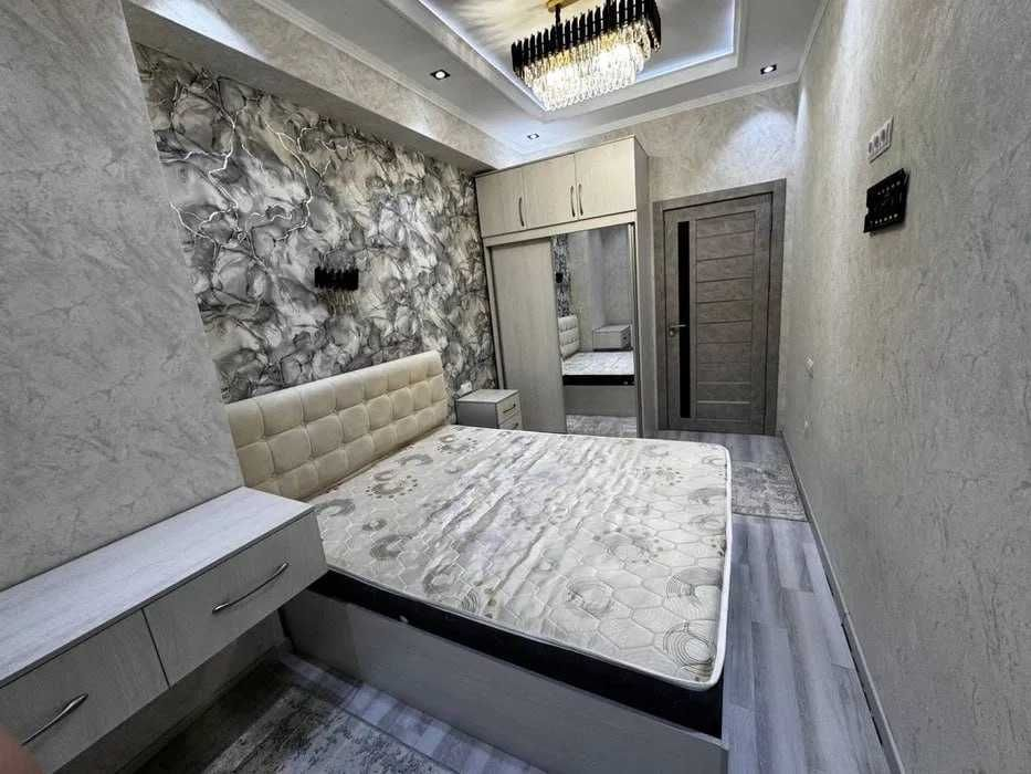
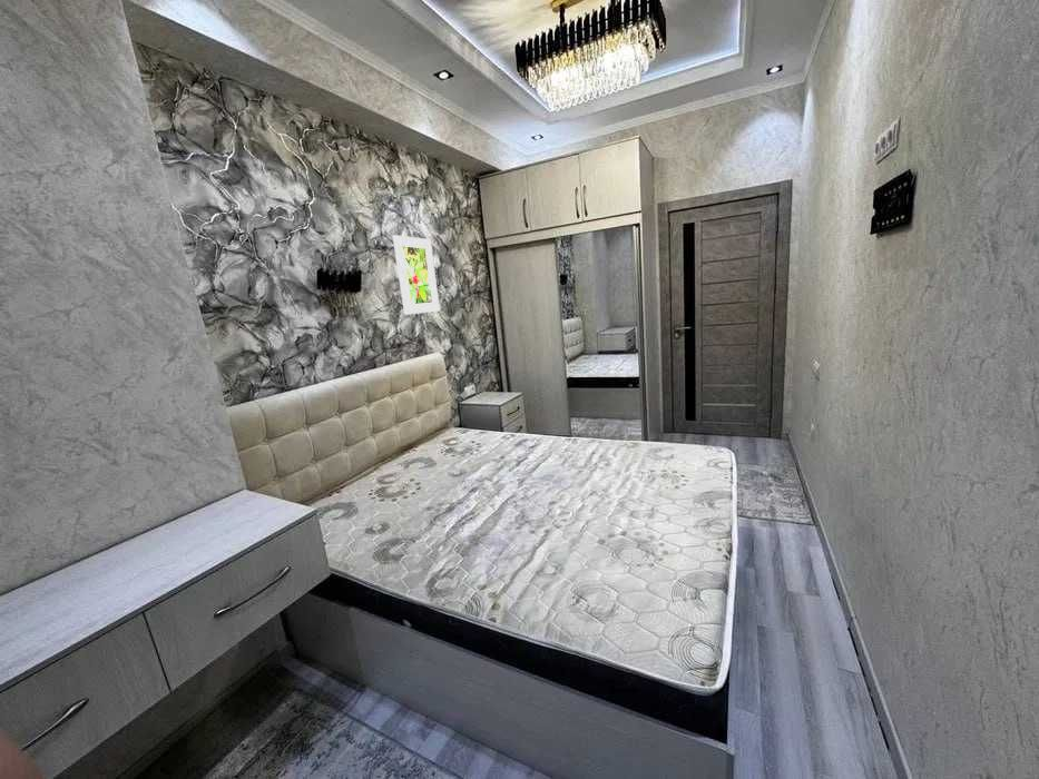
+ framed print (418, 275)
